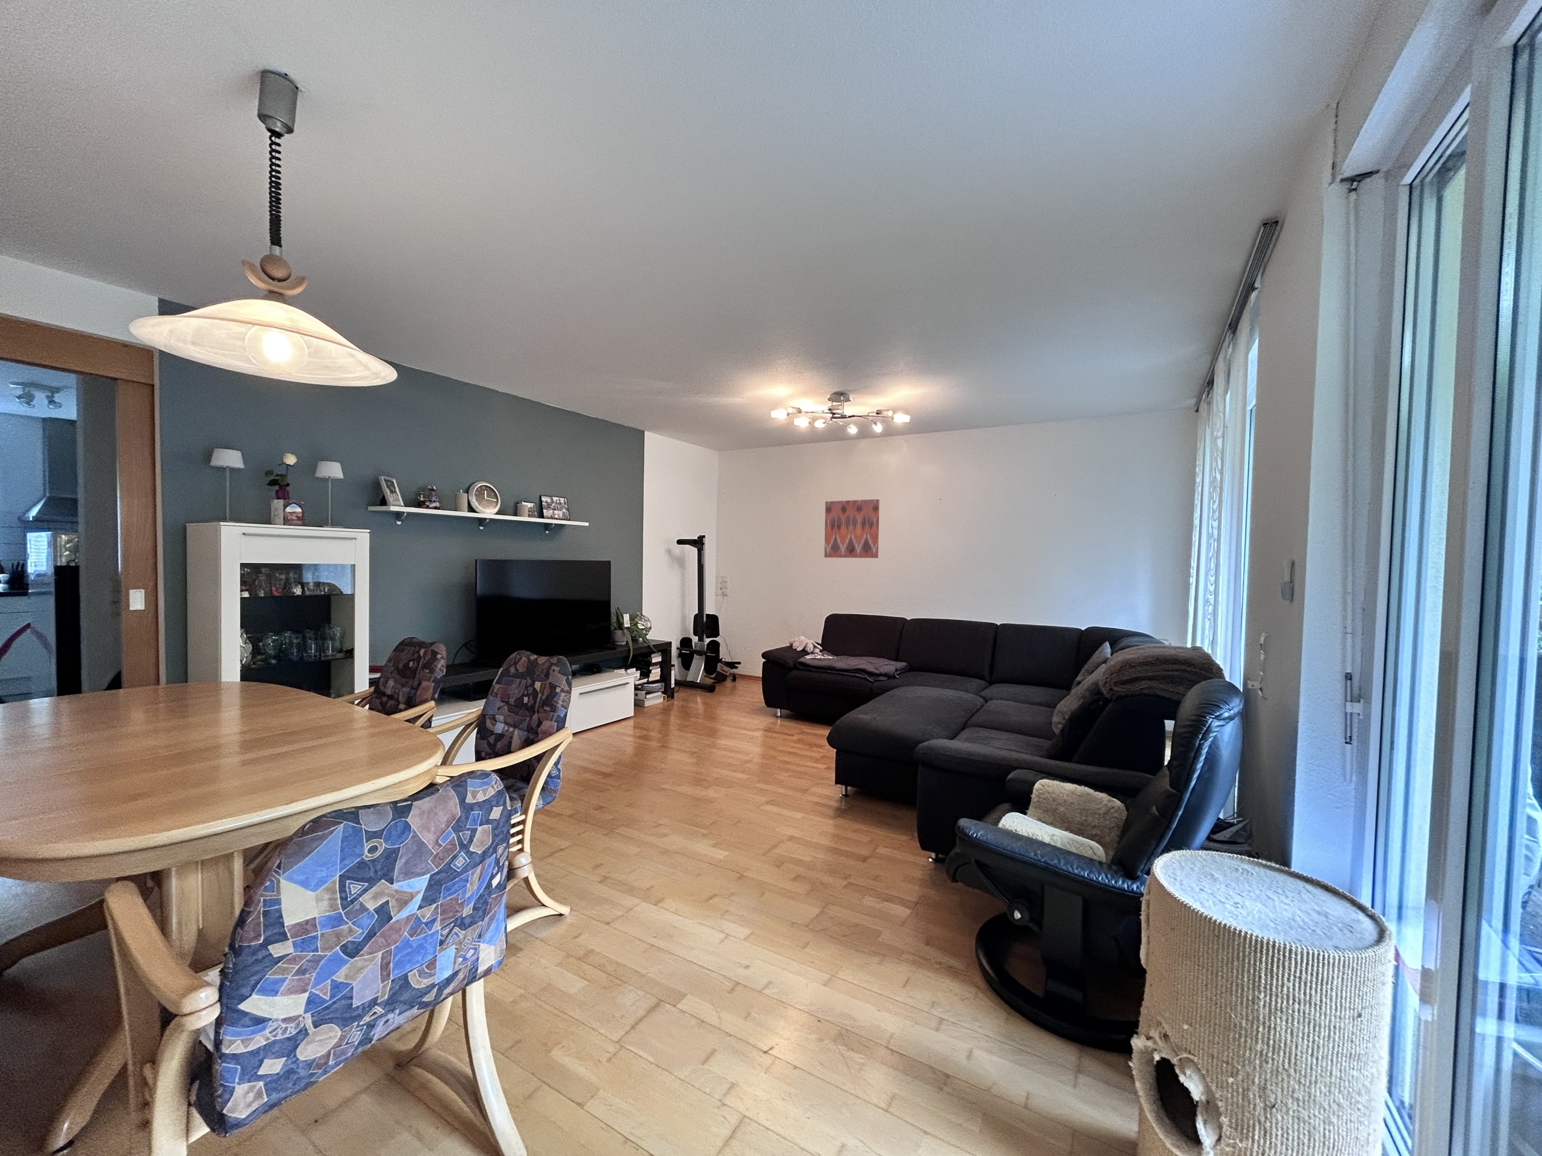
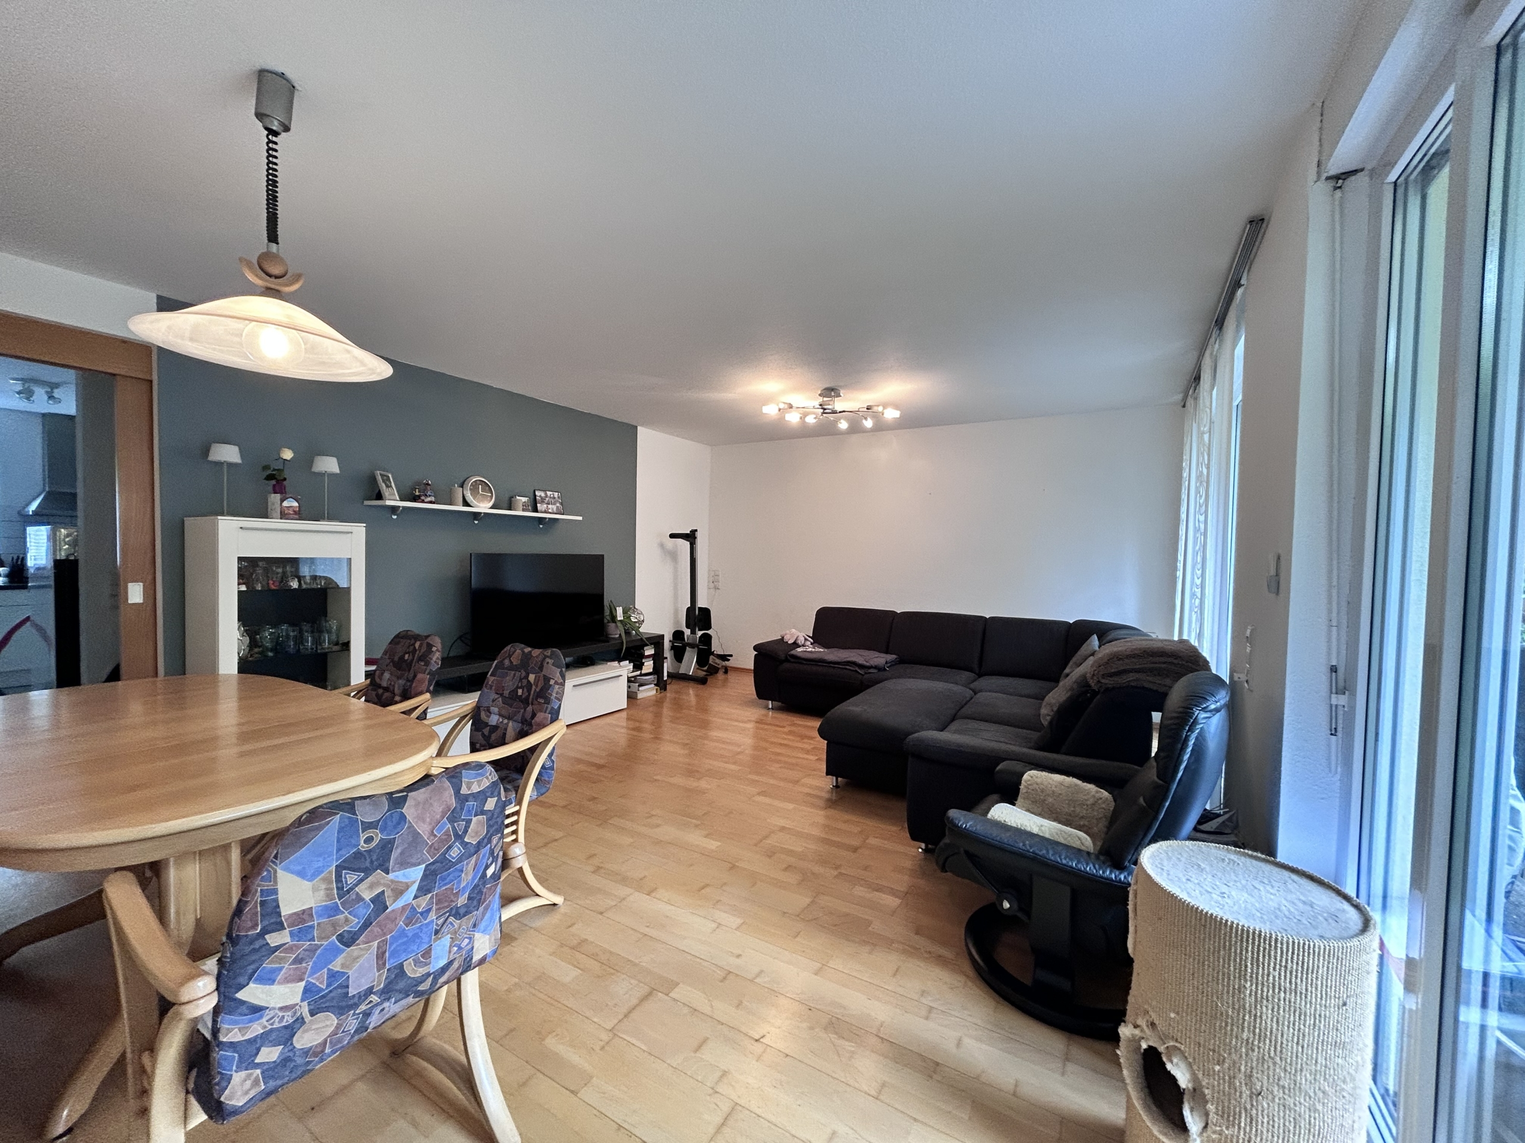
- wall art (851, 528)
